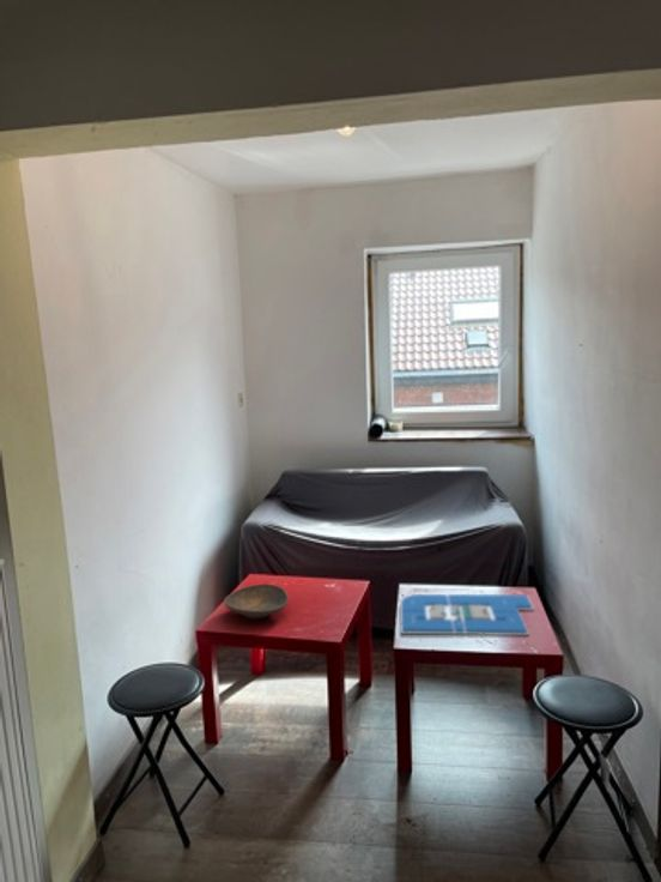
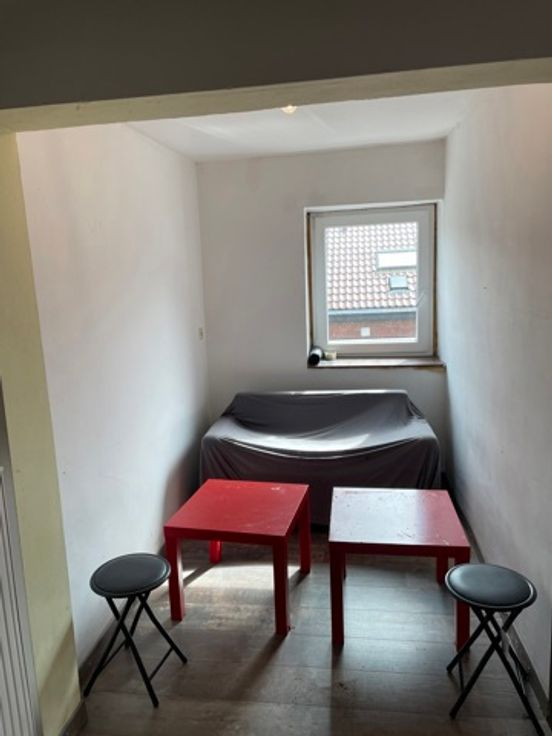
- decorative bowl (255, 604)
- board game (467, 609)
